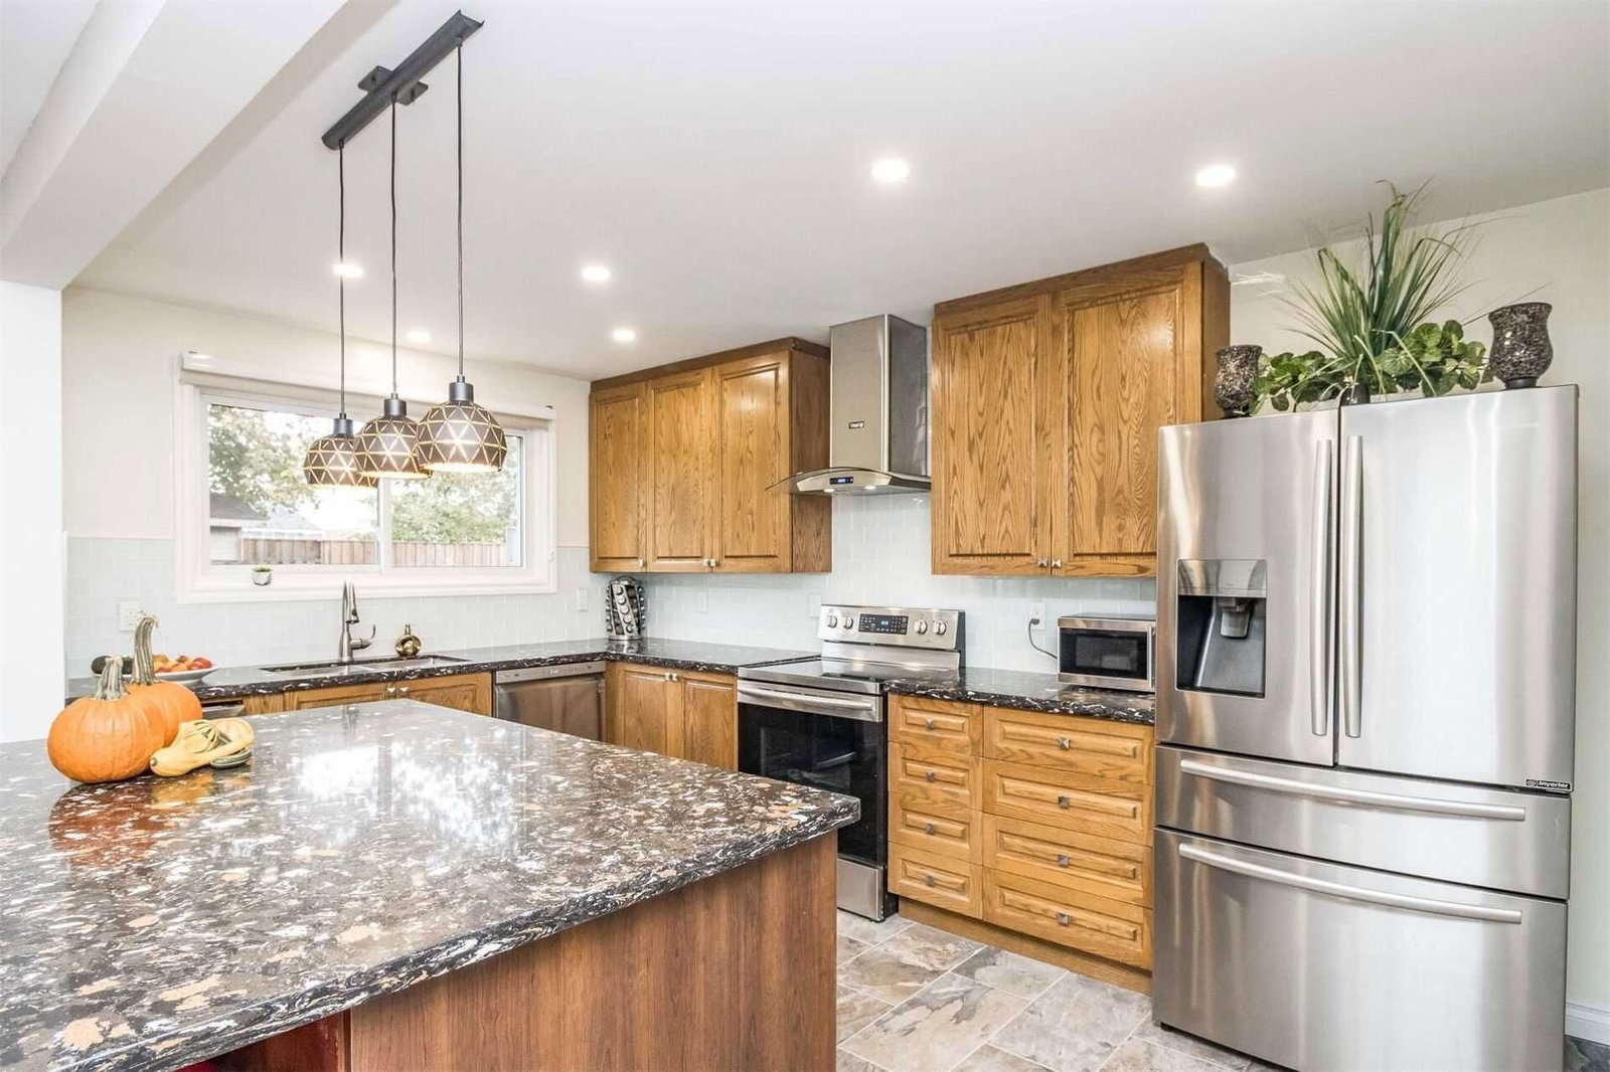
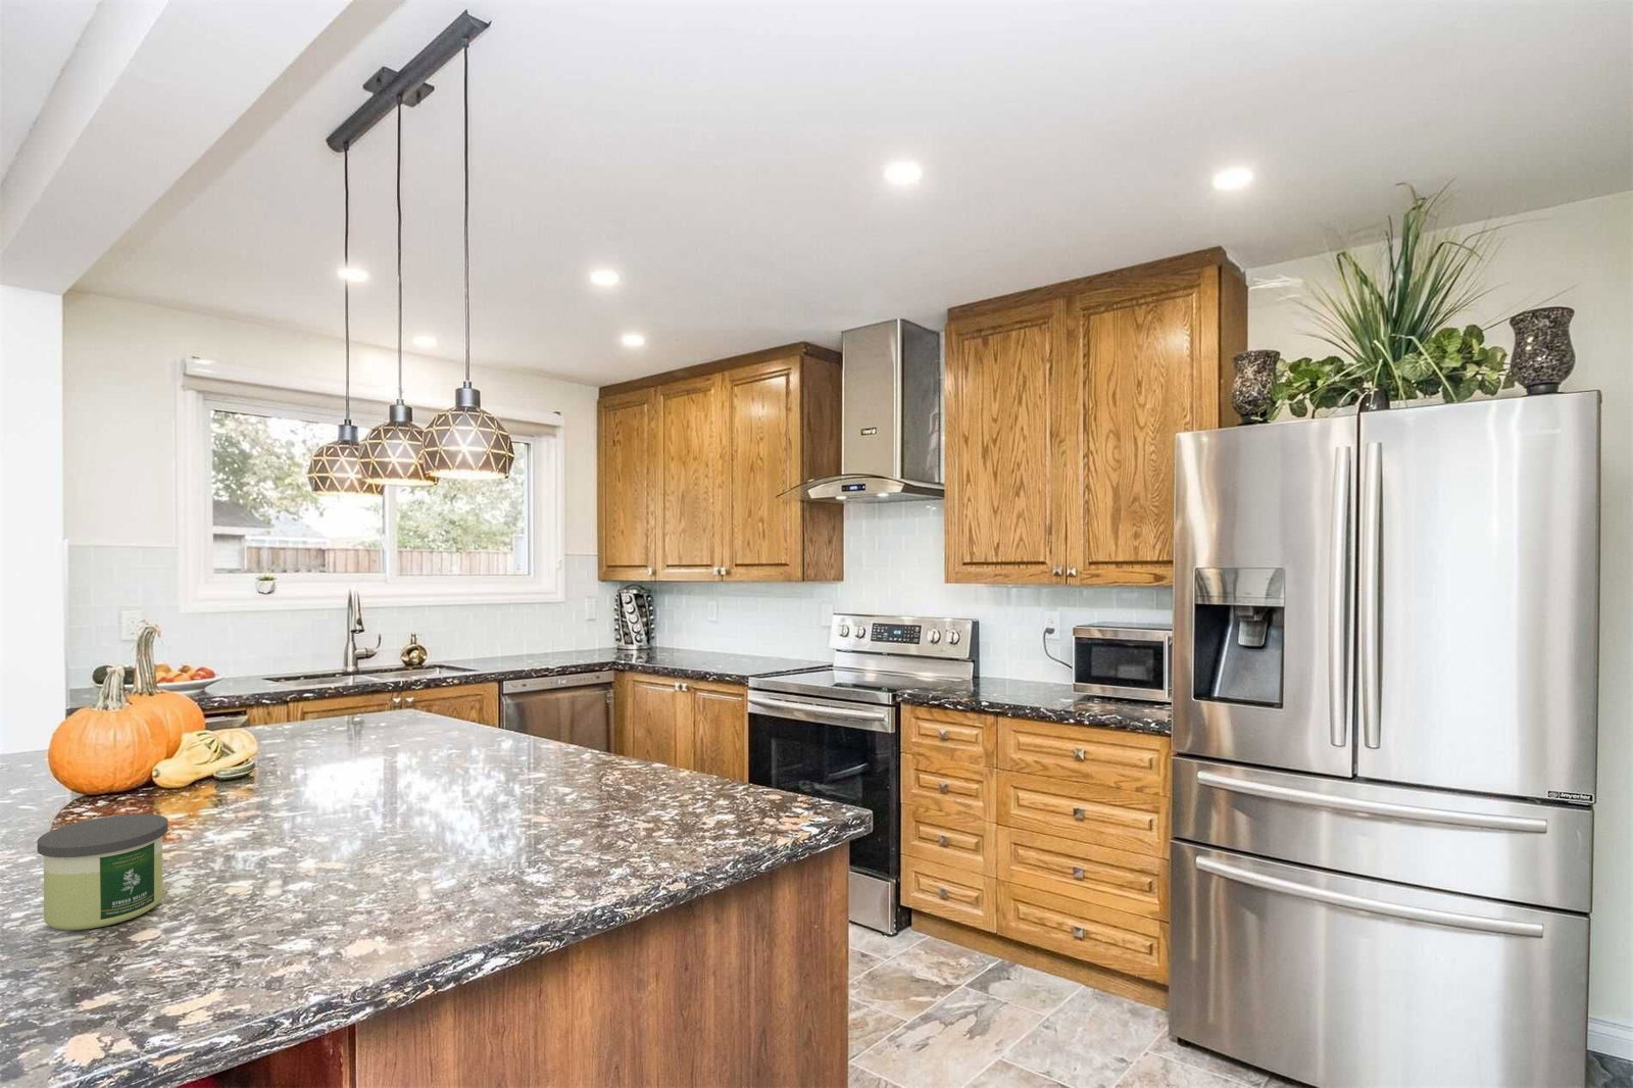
+ candle (106, 871)
